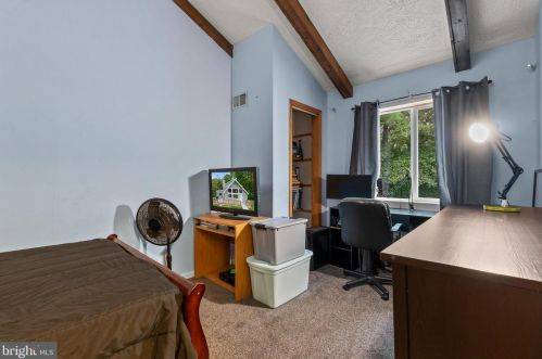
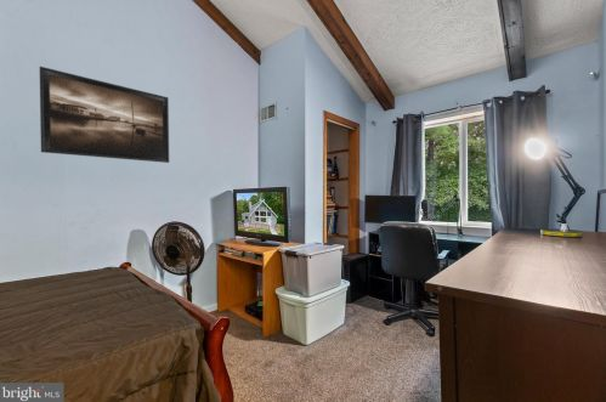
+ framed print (113, 120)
